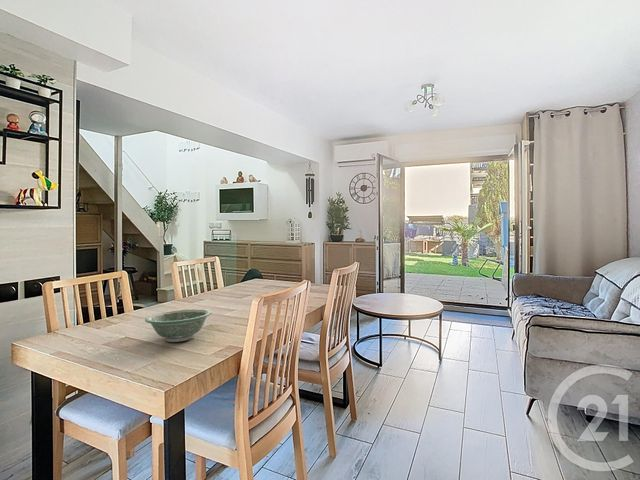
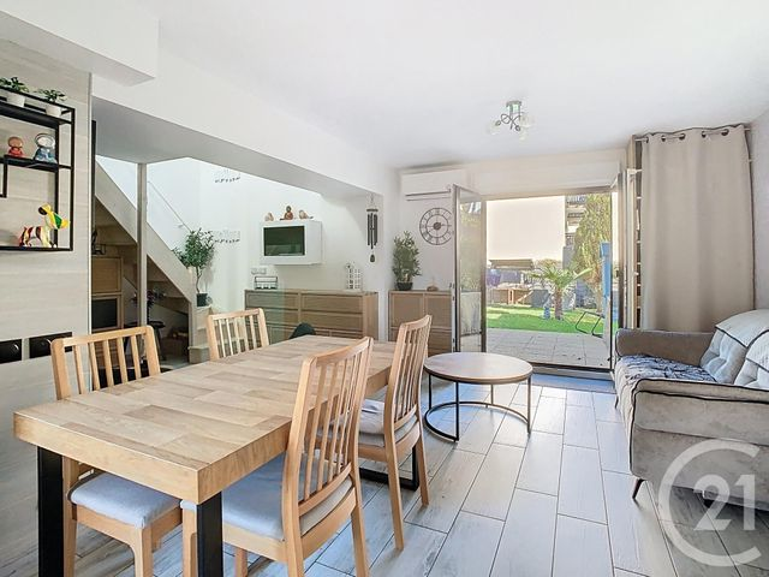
- bowl (179, 326)
